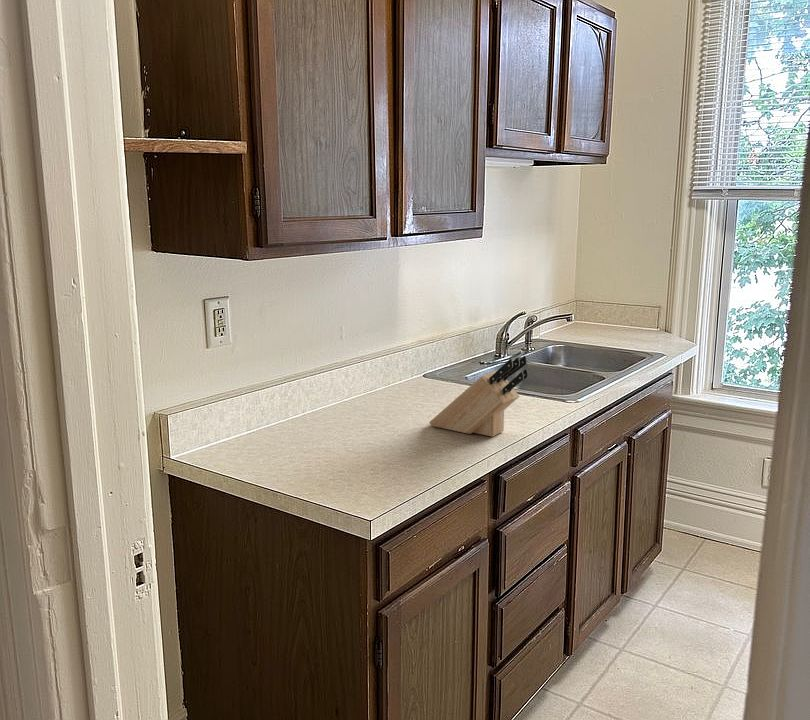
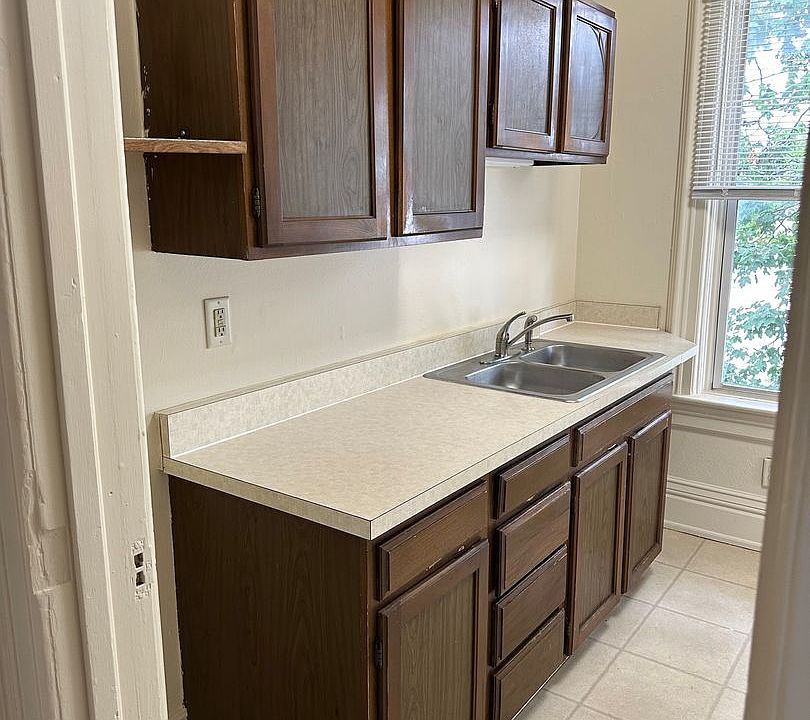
- knife block (480, 391)
